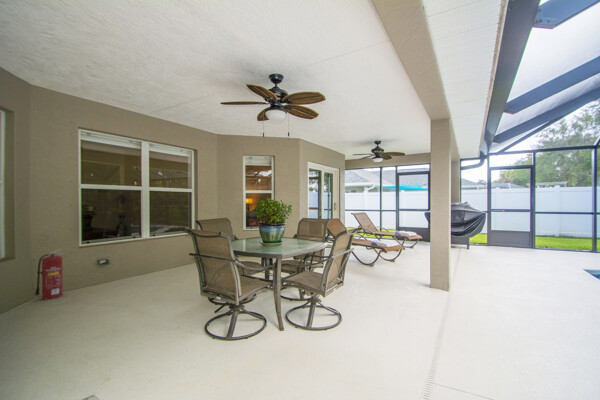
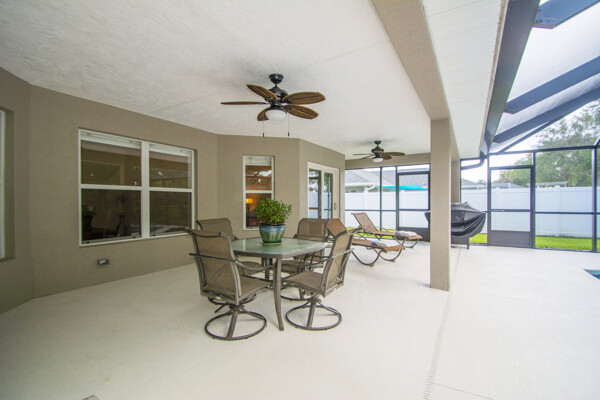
- fire extinguisher (49, 273)
